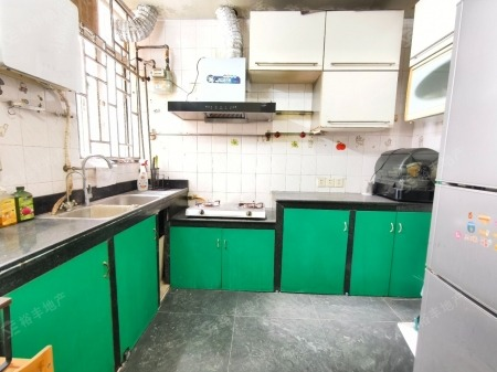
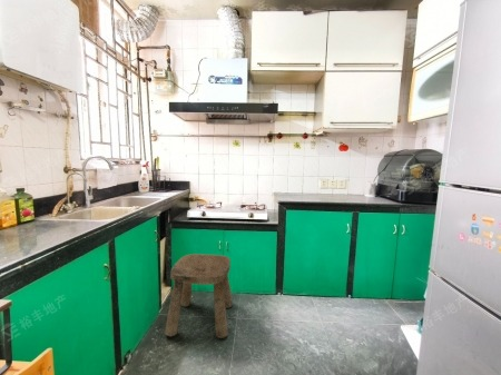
+ stool (202, 284)
